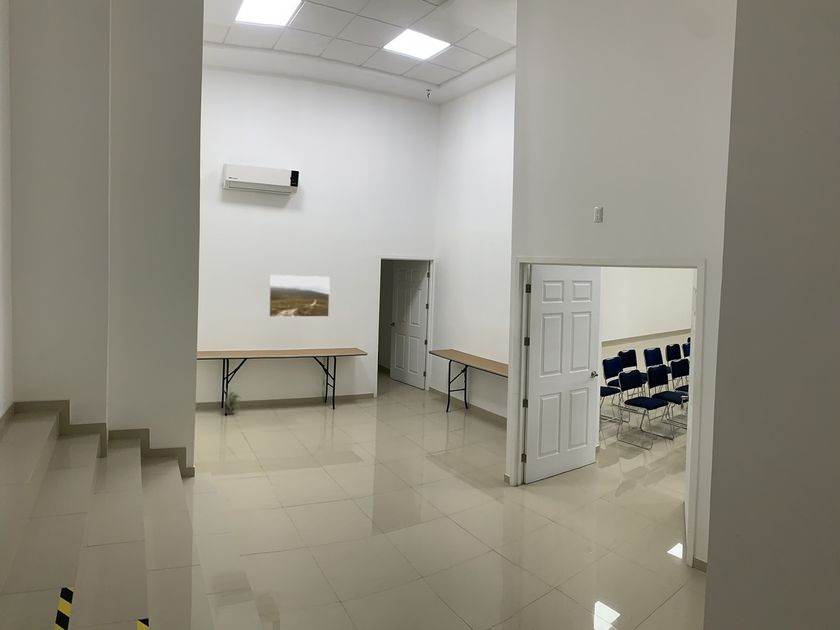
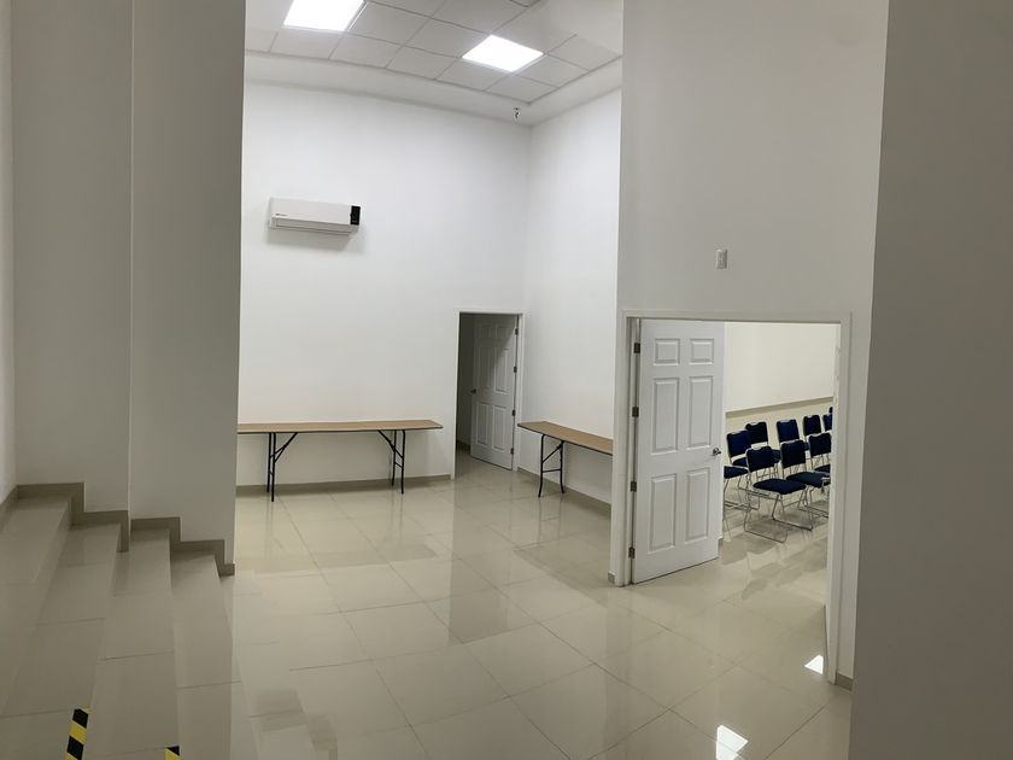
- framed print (300, 296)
- potted plant (231, 400)
